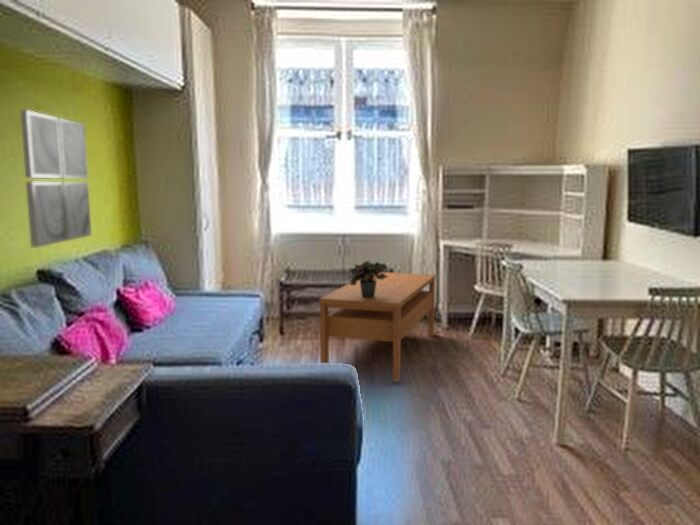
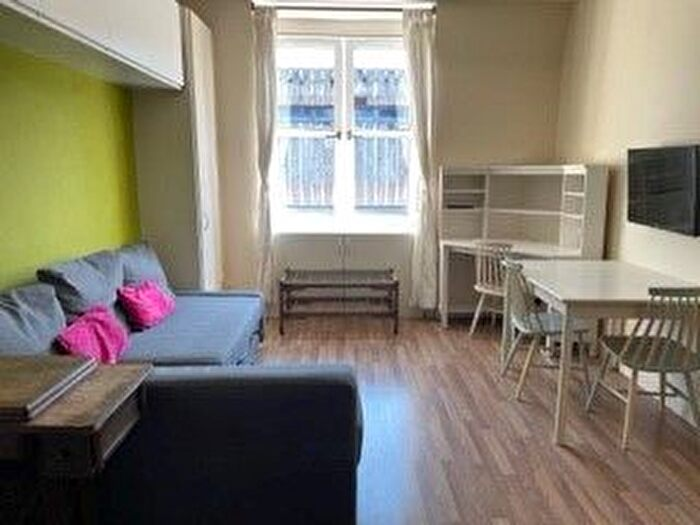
- coffee table (383, 319)
- wall art (60, 182)
- potted plant (367, 279)
